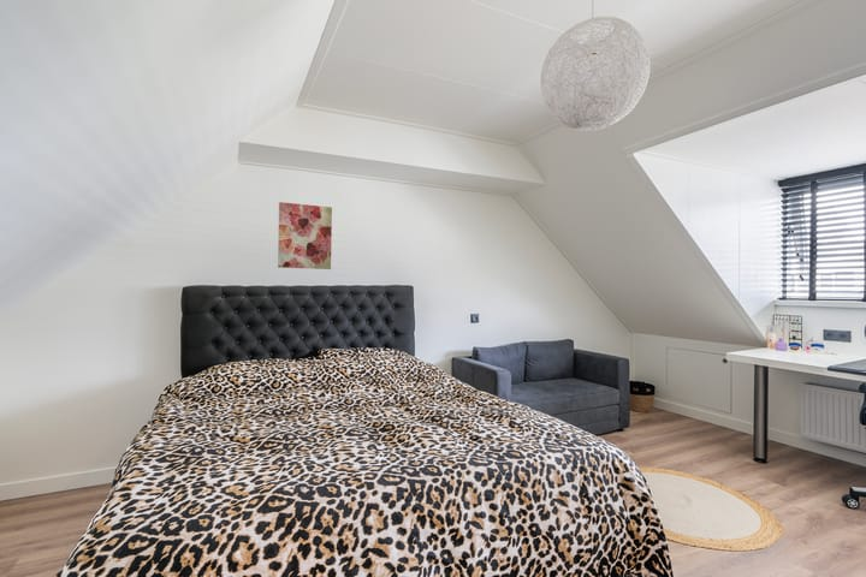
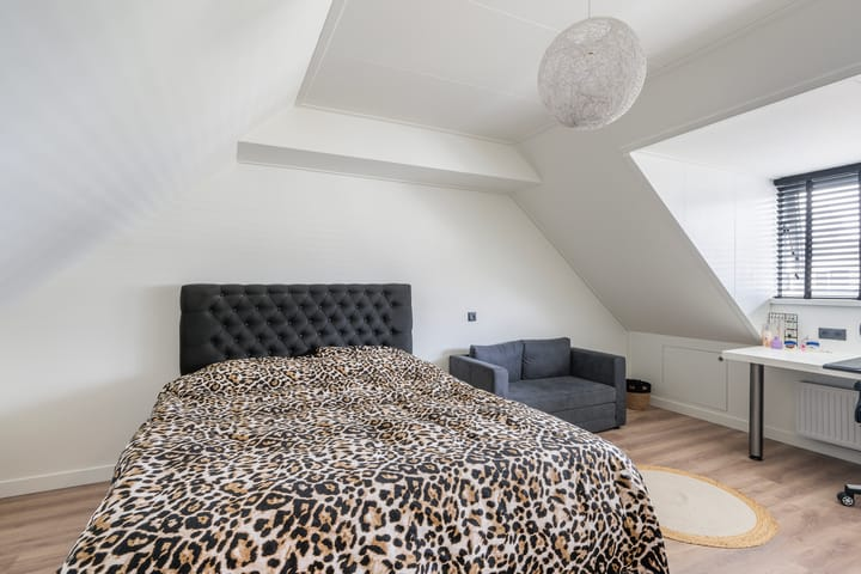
- wall art (306, 236)
